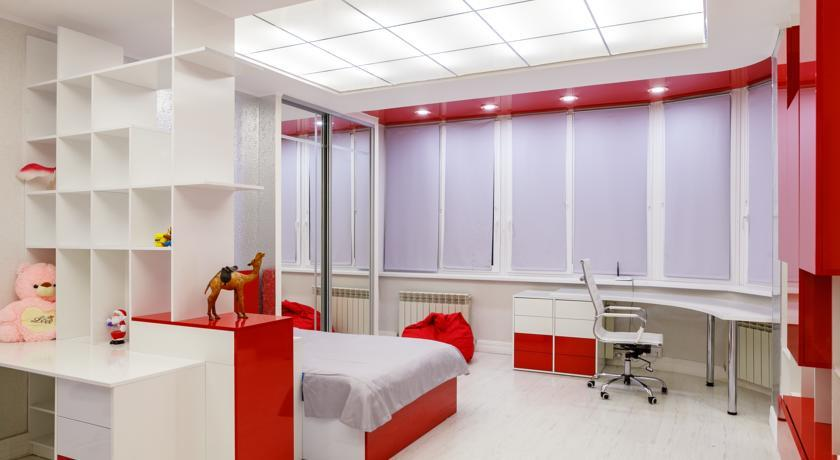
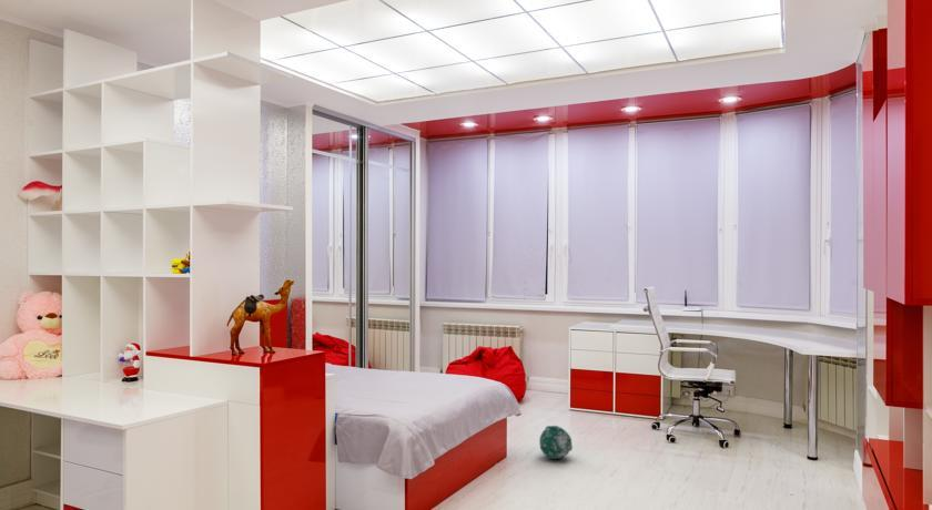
+ ball (555, 441)
